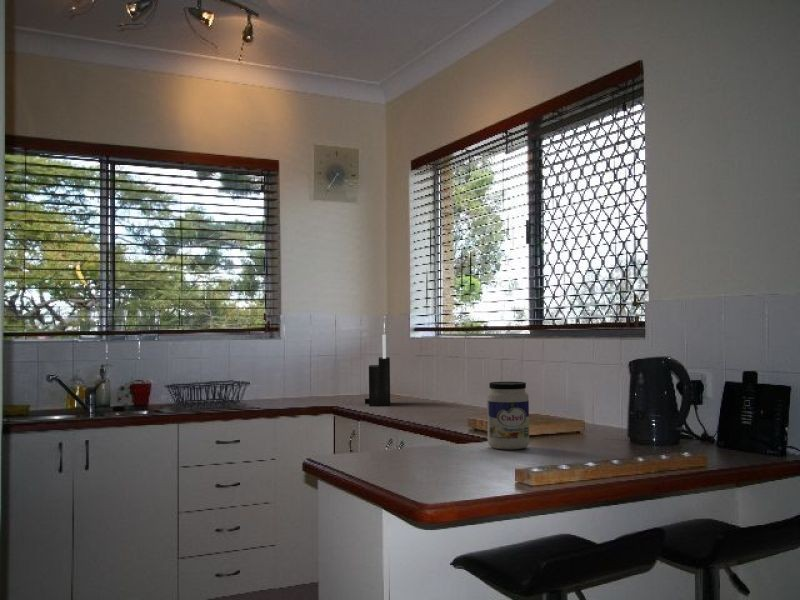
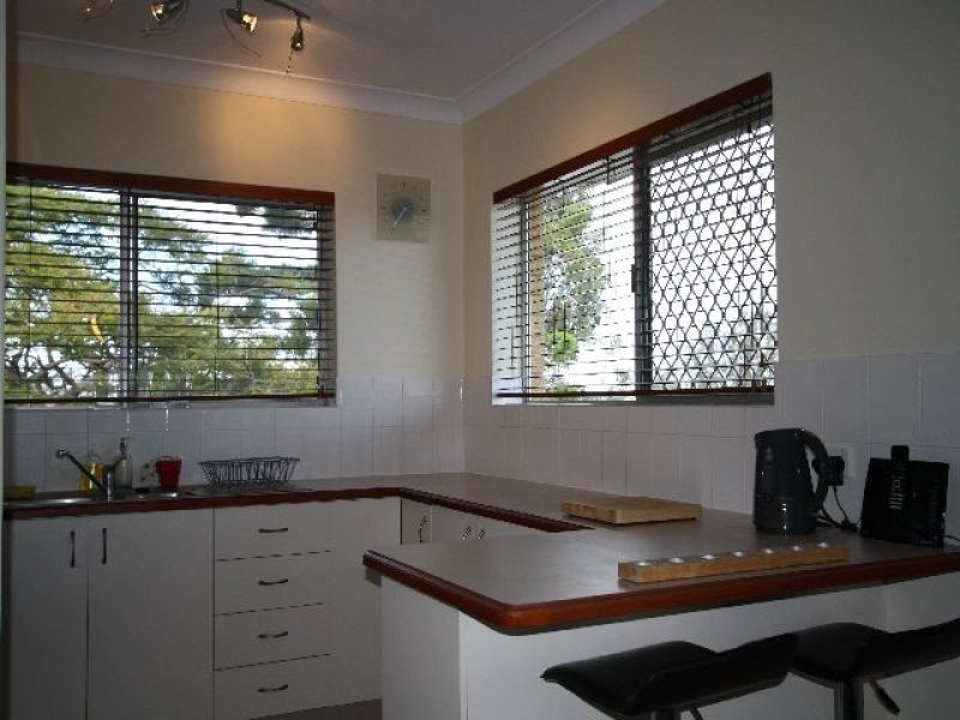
- jar (507, 415)
- knife block (377, 369)
